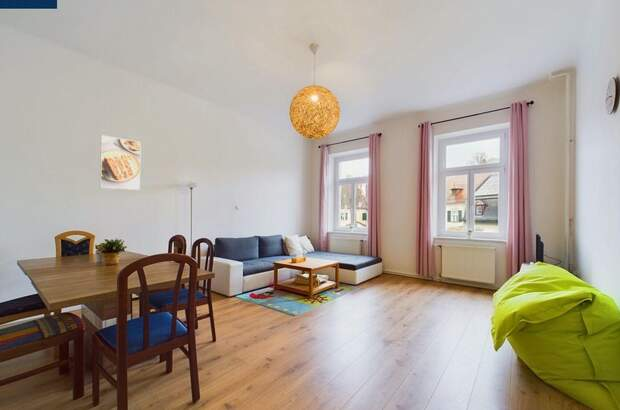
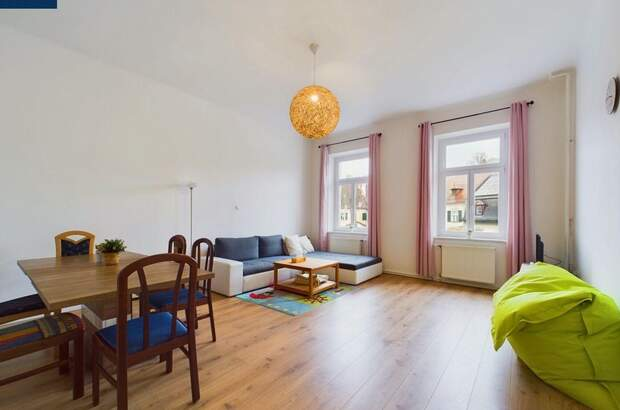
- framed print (121, 163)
